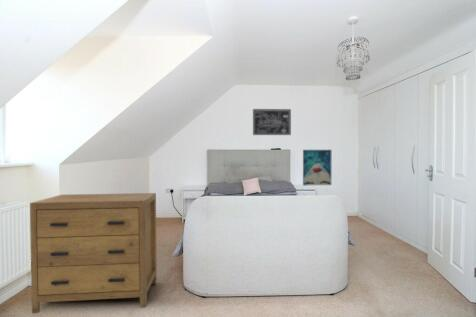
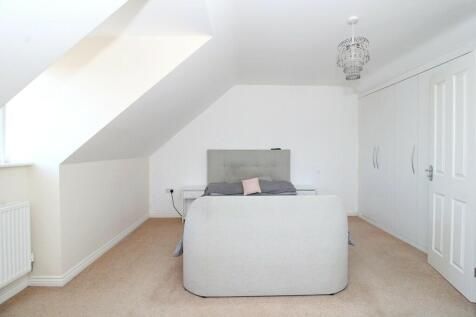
- wall art (271, 122)
- wall art (317, 167)
- dresser (99, 247)
